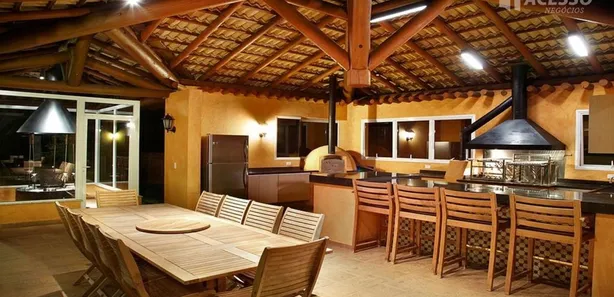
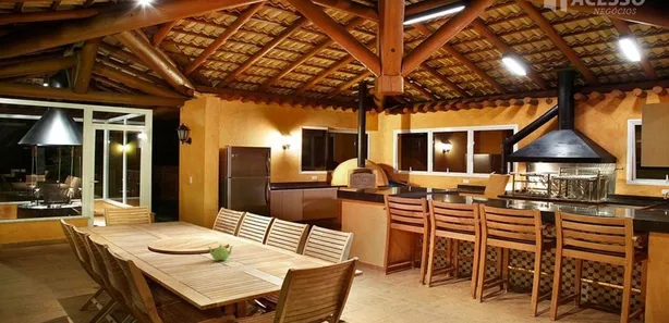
+ teapot (220, 252)
